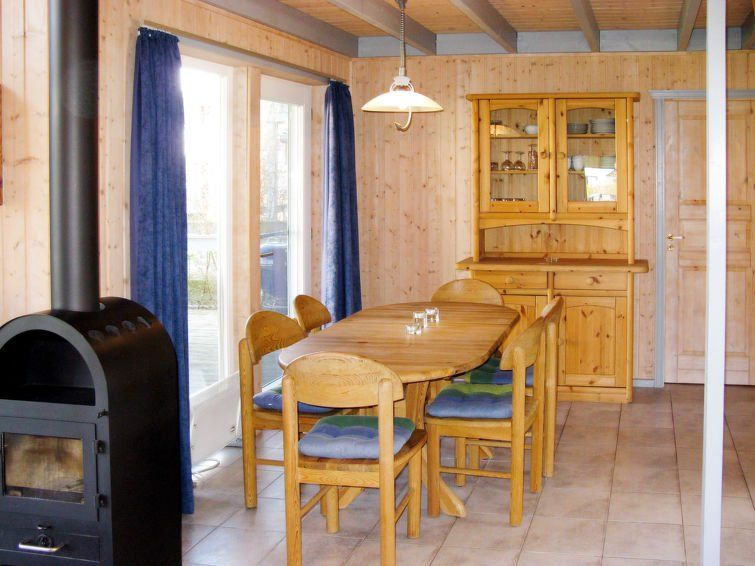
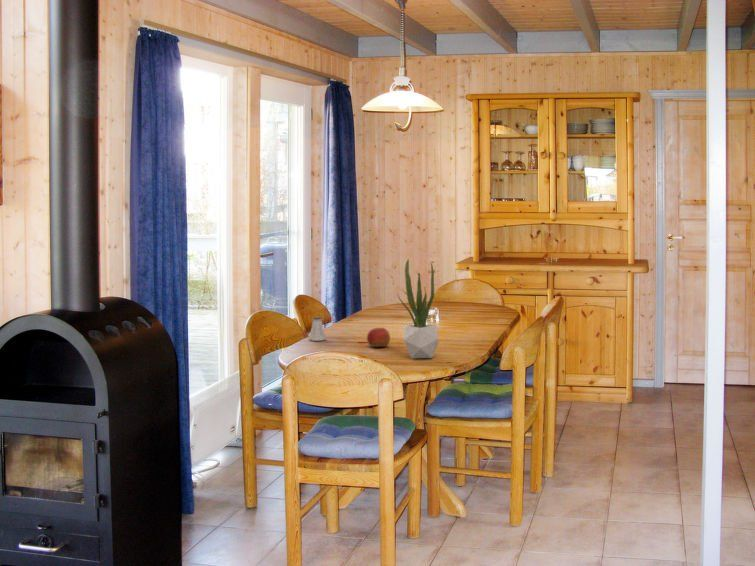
+ saltshaker (317, 328)
+ apple (378, 337)
+ potted plant (418, 308)
